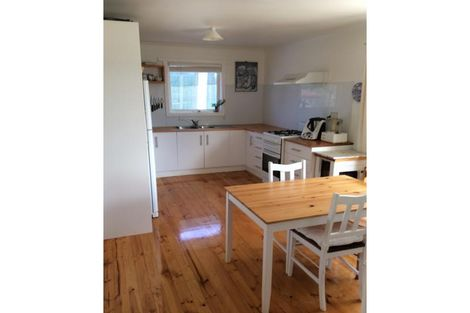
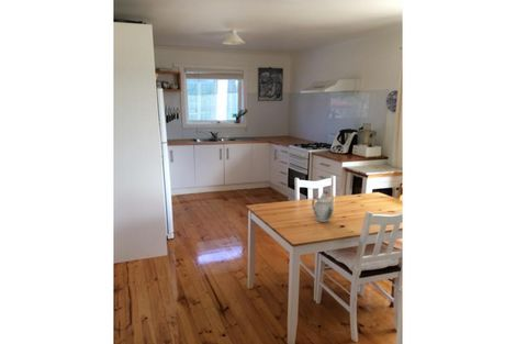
+ teapot (323, 206)
